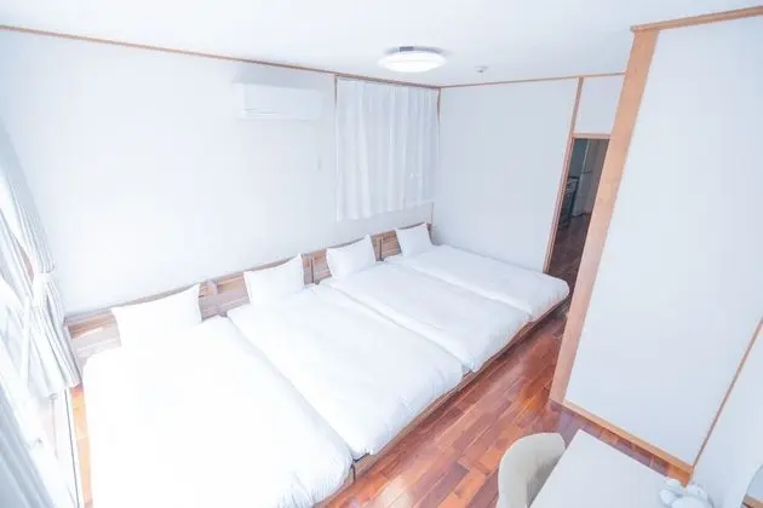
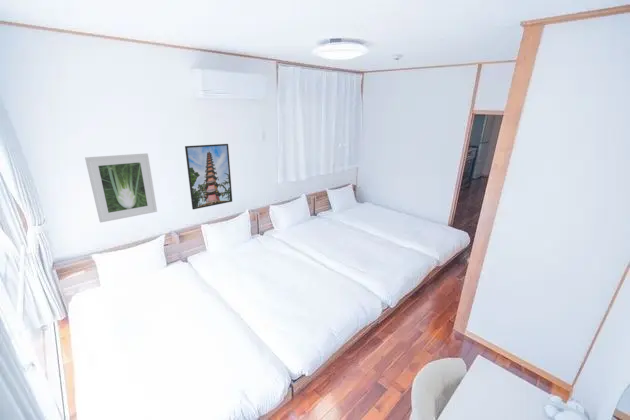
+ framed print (124, 187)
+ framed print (210, 176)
